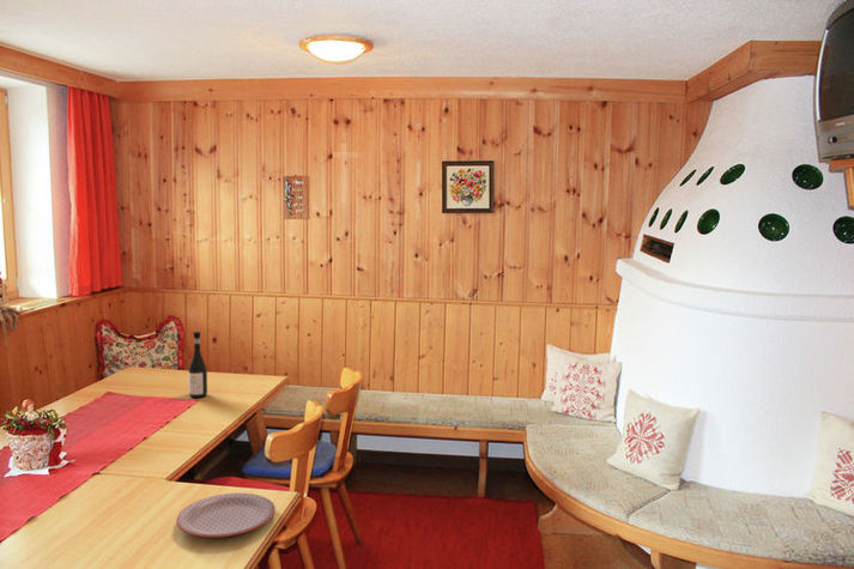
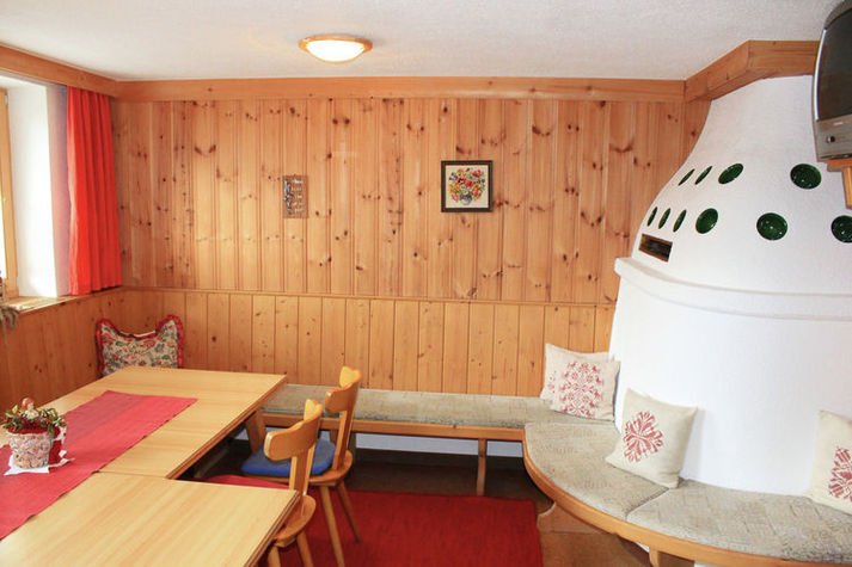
- wine bottle (196, 363)
- plate (226, 516)
